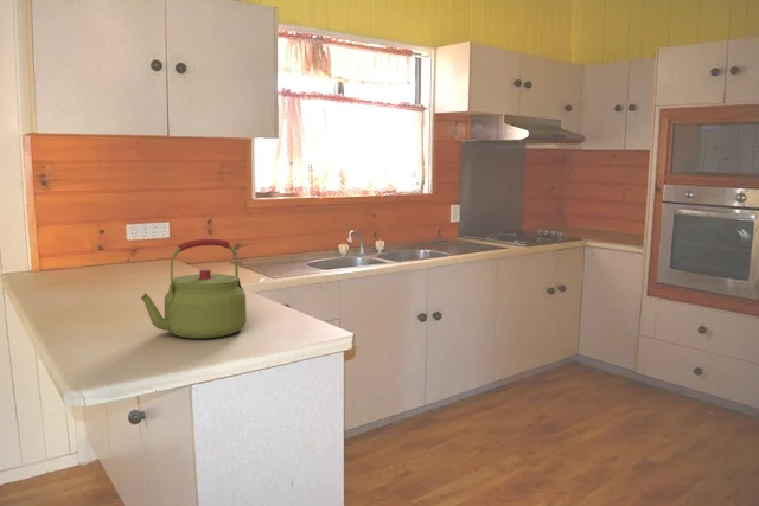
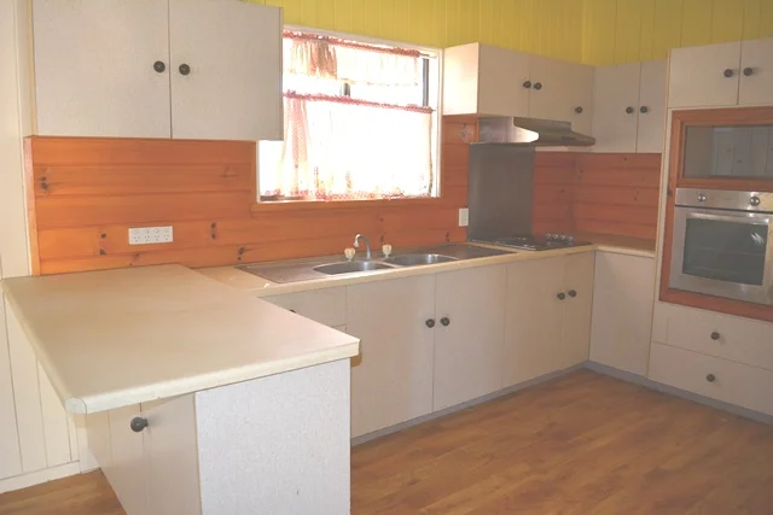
- kettle (193, 286)
